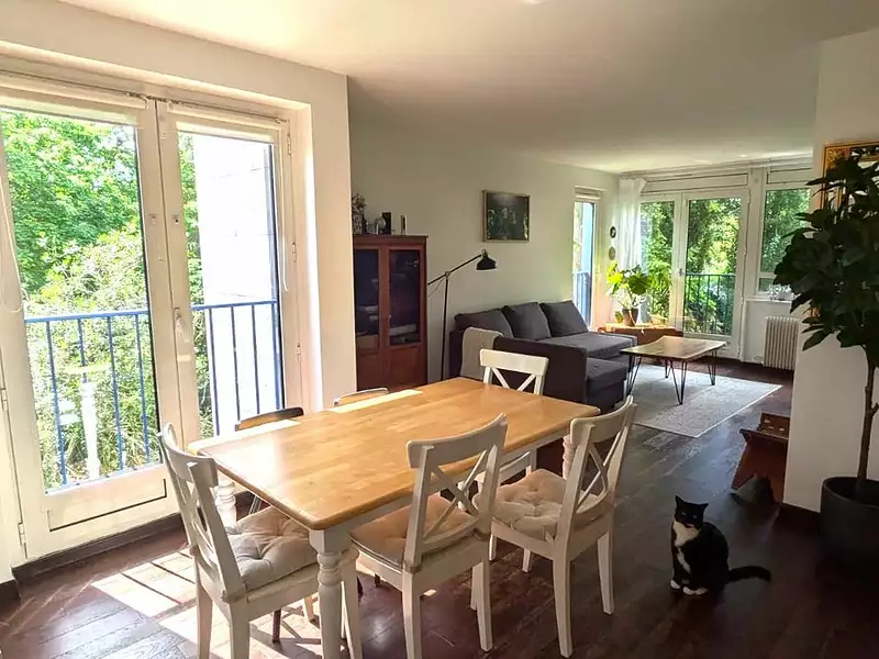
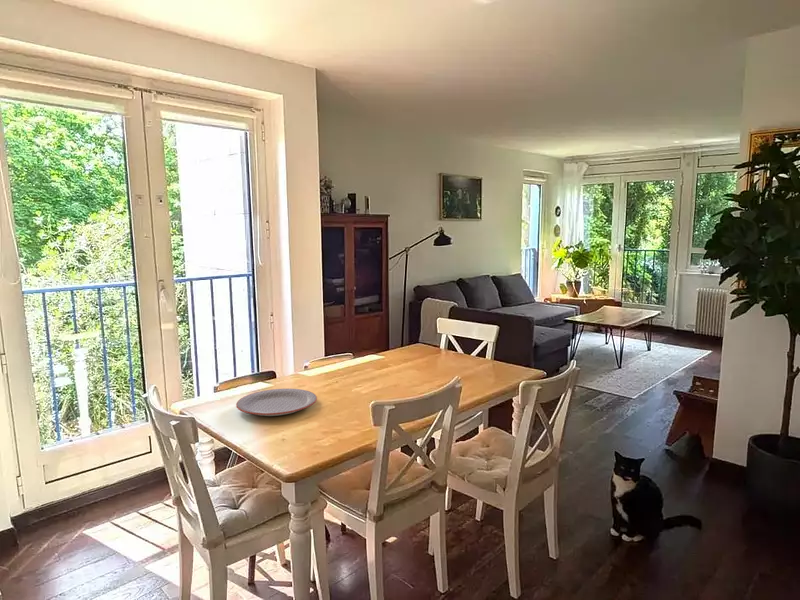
+ plate (277, 403)
